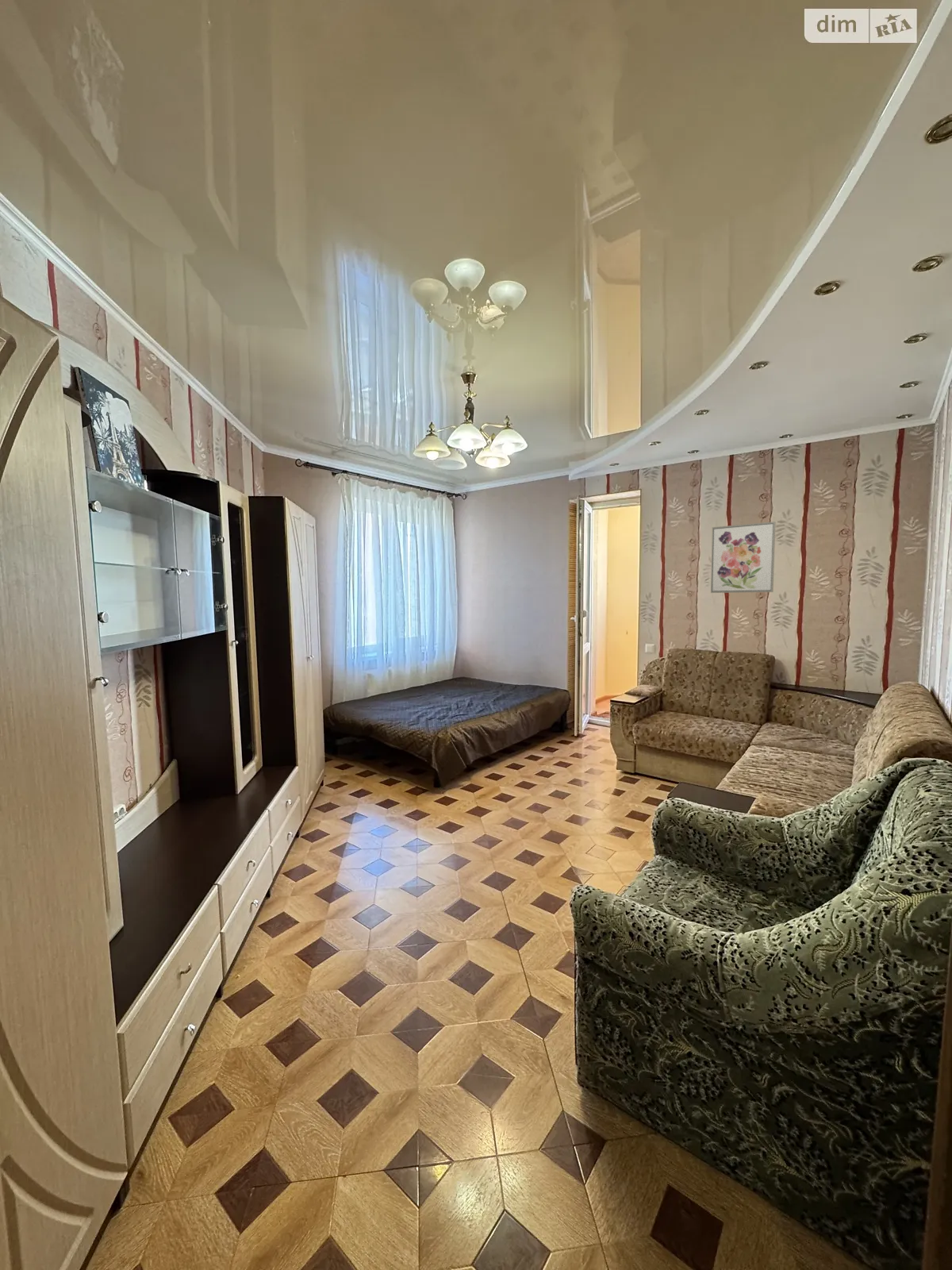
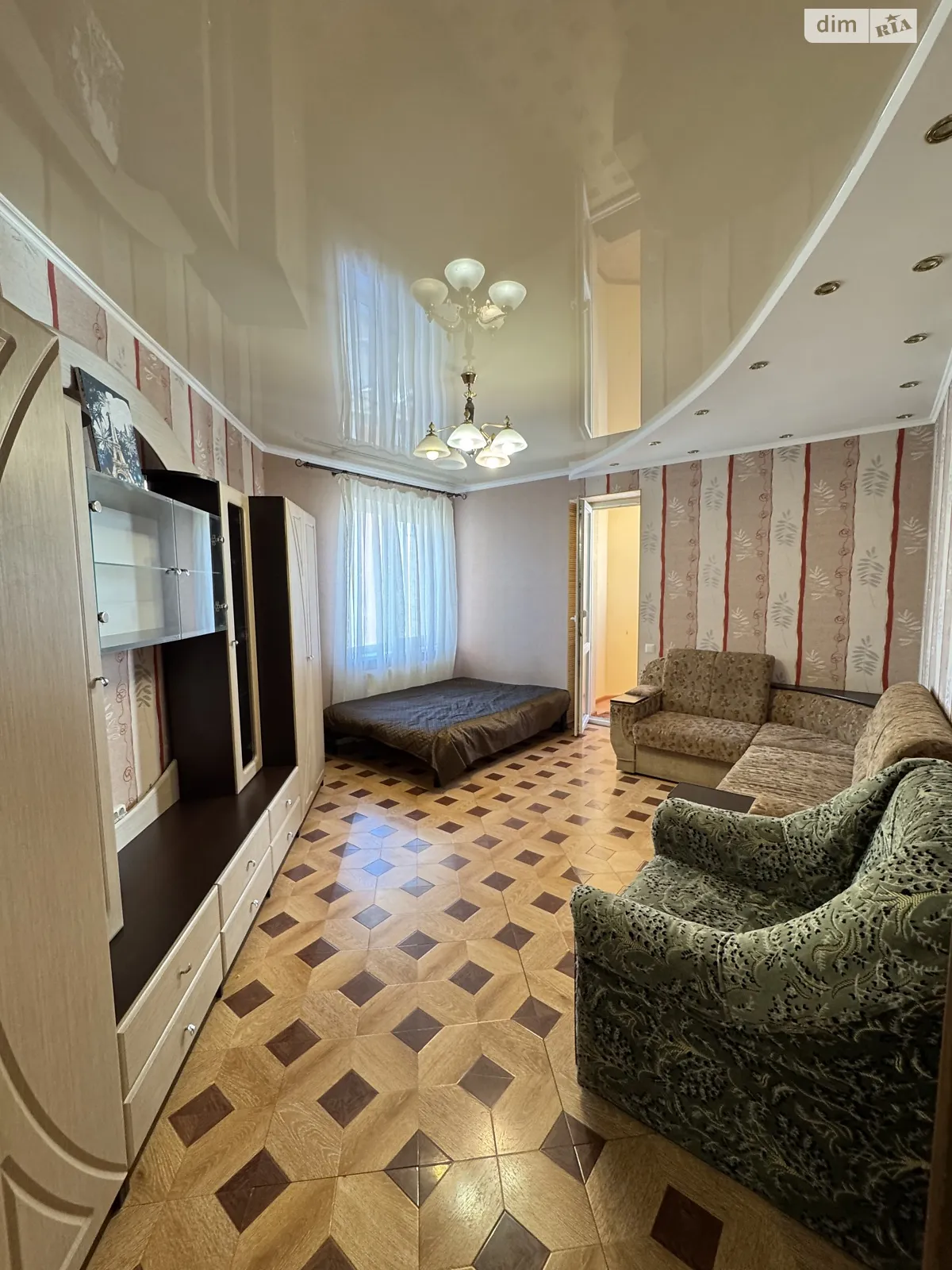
- wall art (742, 559)
